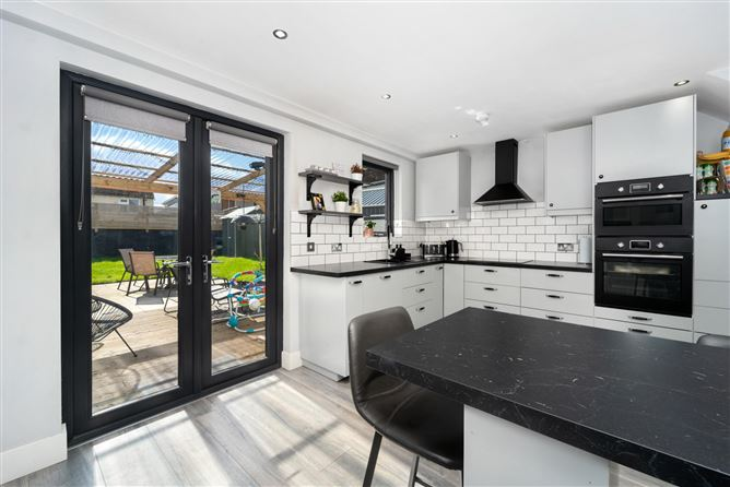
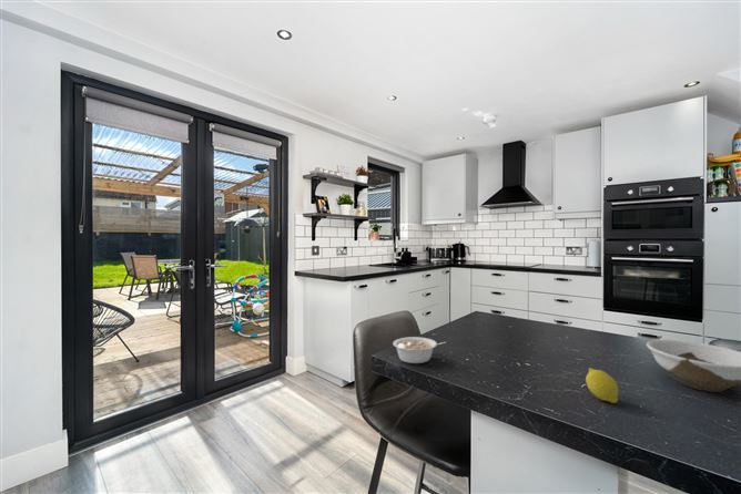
+ bowl (699, 368)
+ fruit (601, 384)
+ legume (416, 349)
